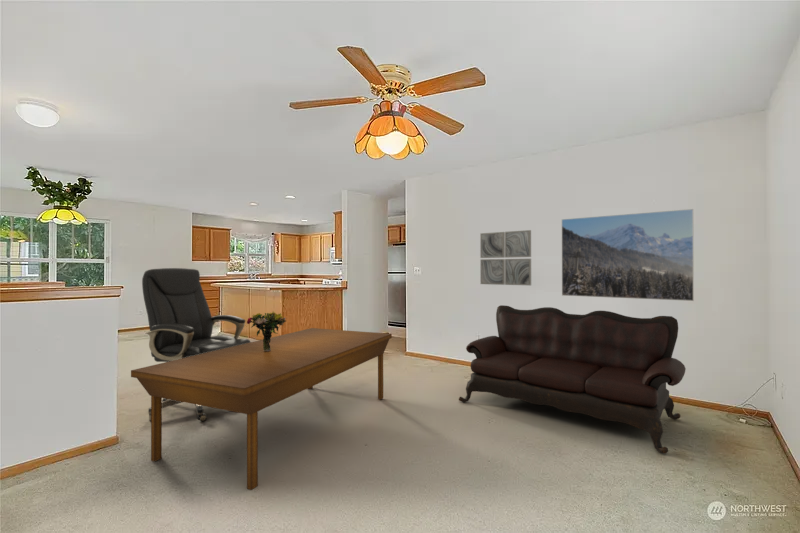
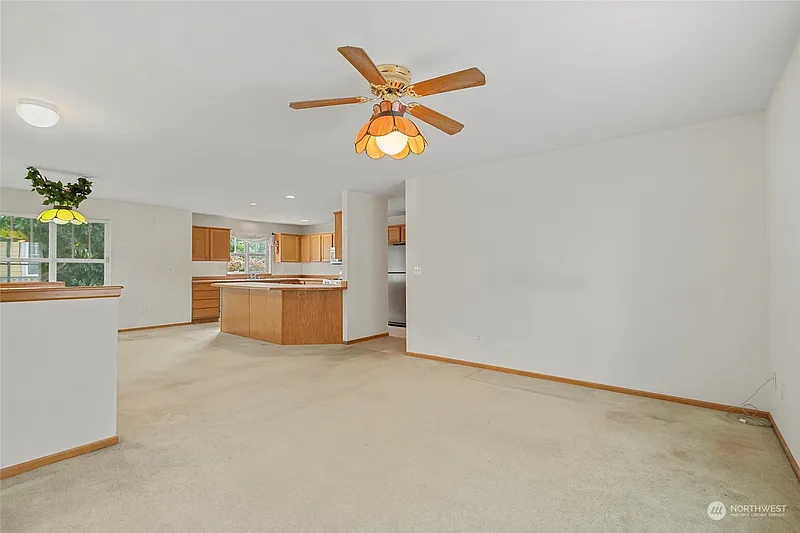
- bouquet (268, 331)
- wall art (504, 257)
- chair (197, 338)
- sofa (562, 361)
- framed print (621, 256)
- dining table (289, 385)
